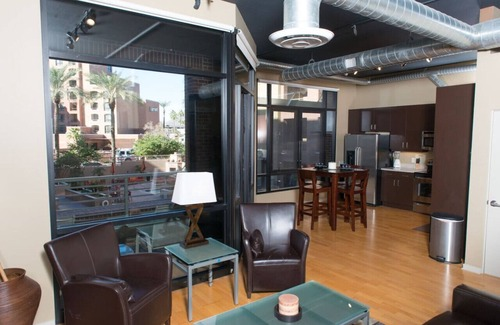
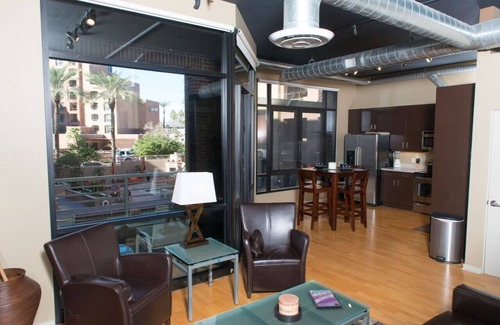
+ video game case (323, 298)
